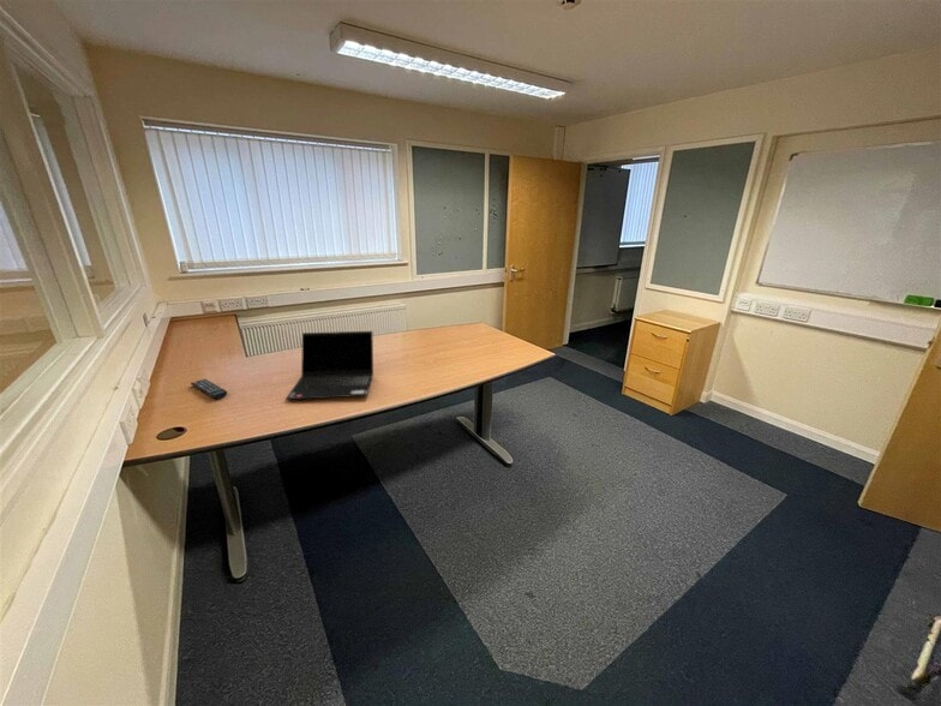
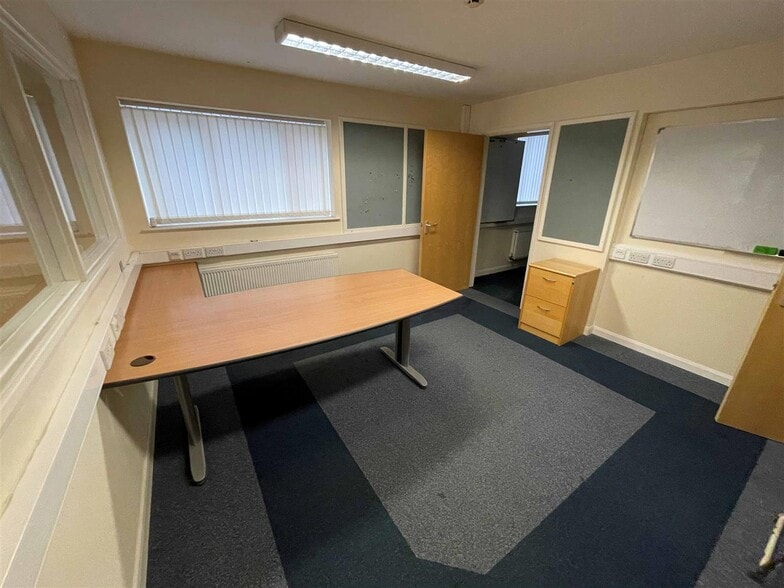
- laptop computer (332, 363)
- remote control (208, 388)
